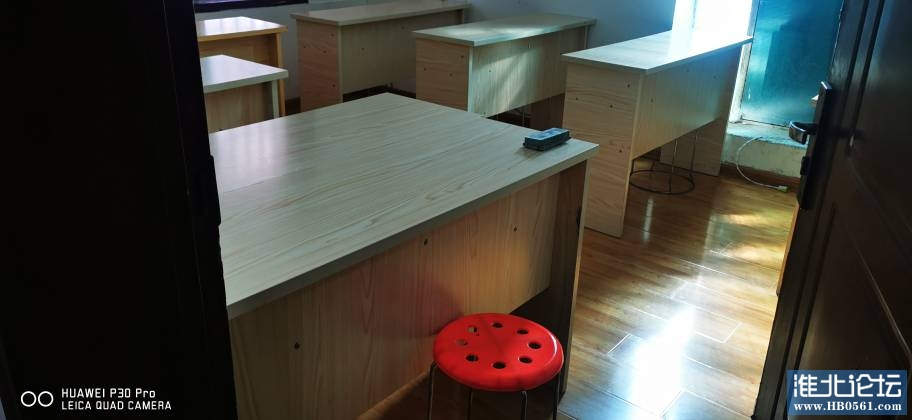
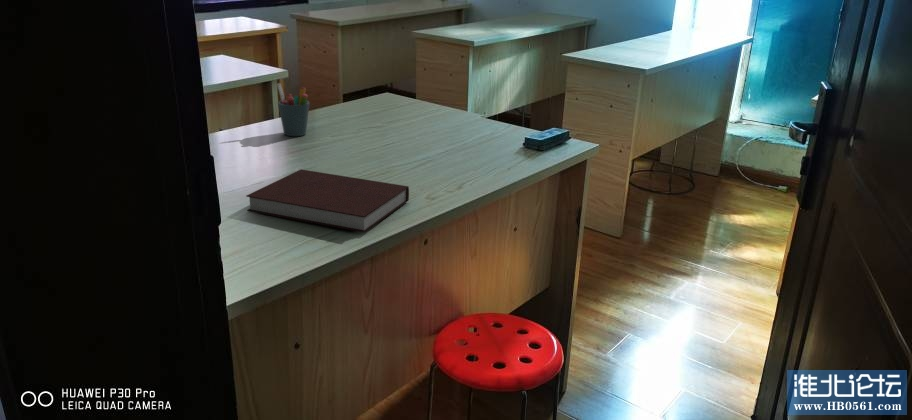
+ pen holder (294, 109)
+ notebook (330, 198)
